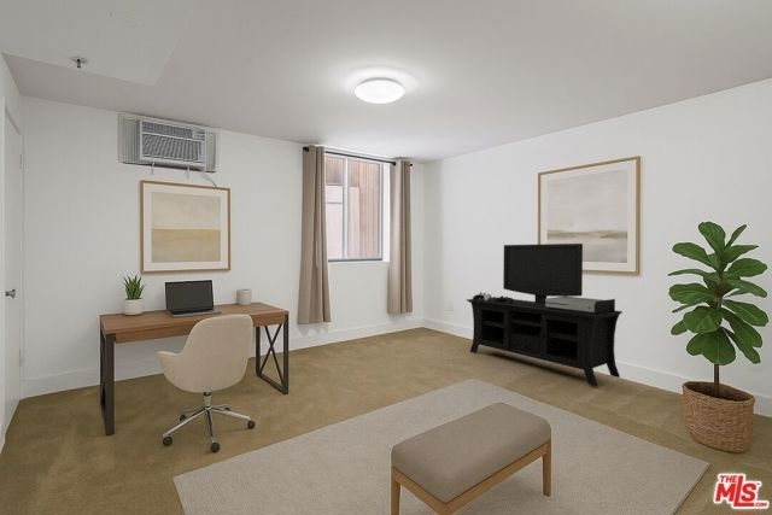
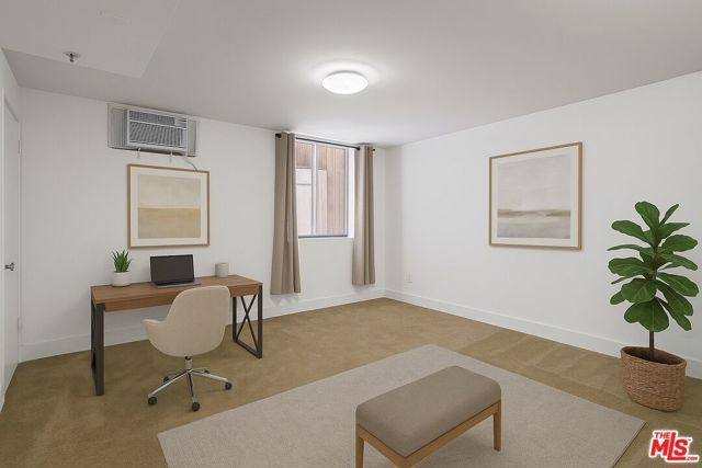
- media console (536, 304)
